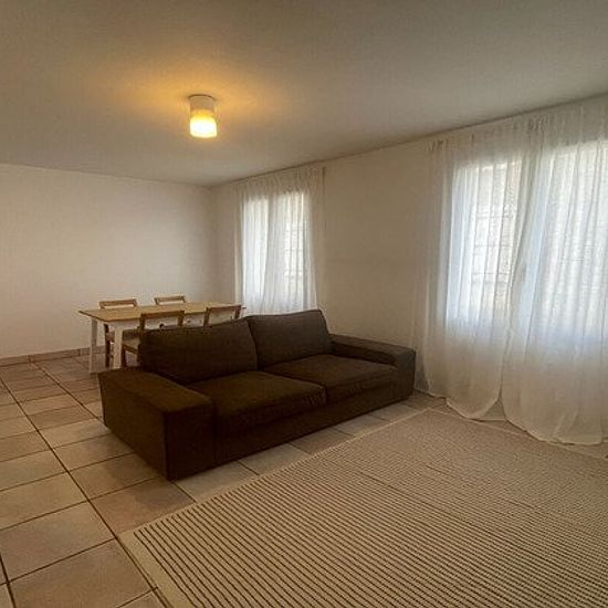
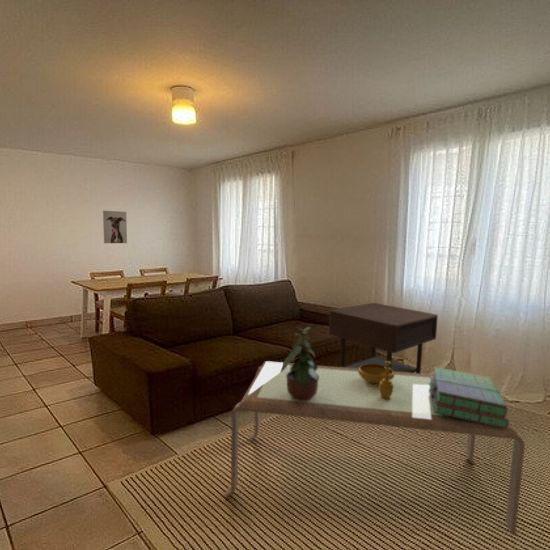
+ decorative bowl (379, 369)
+ stack of books (464, 394)
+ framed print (115, 227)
+ potted plant (300, 360)
+ coffee table (366, 423)
+ side table (381, 348)
